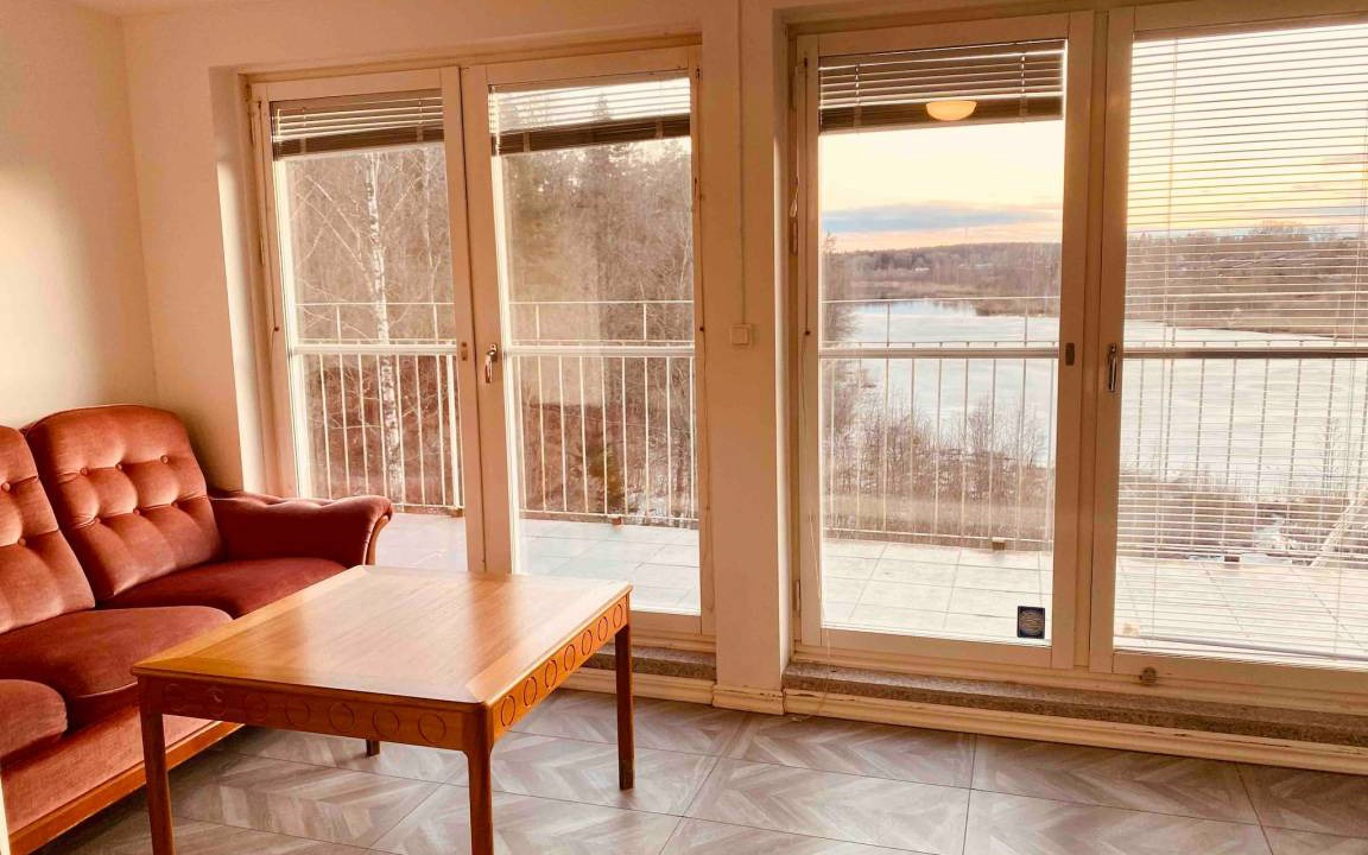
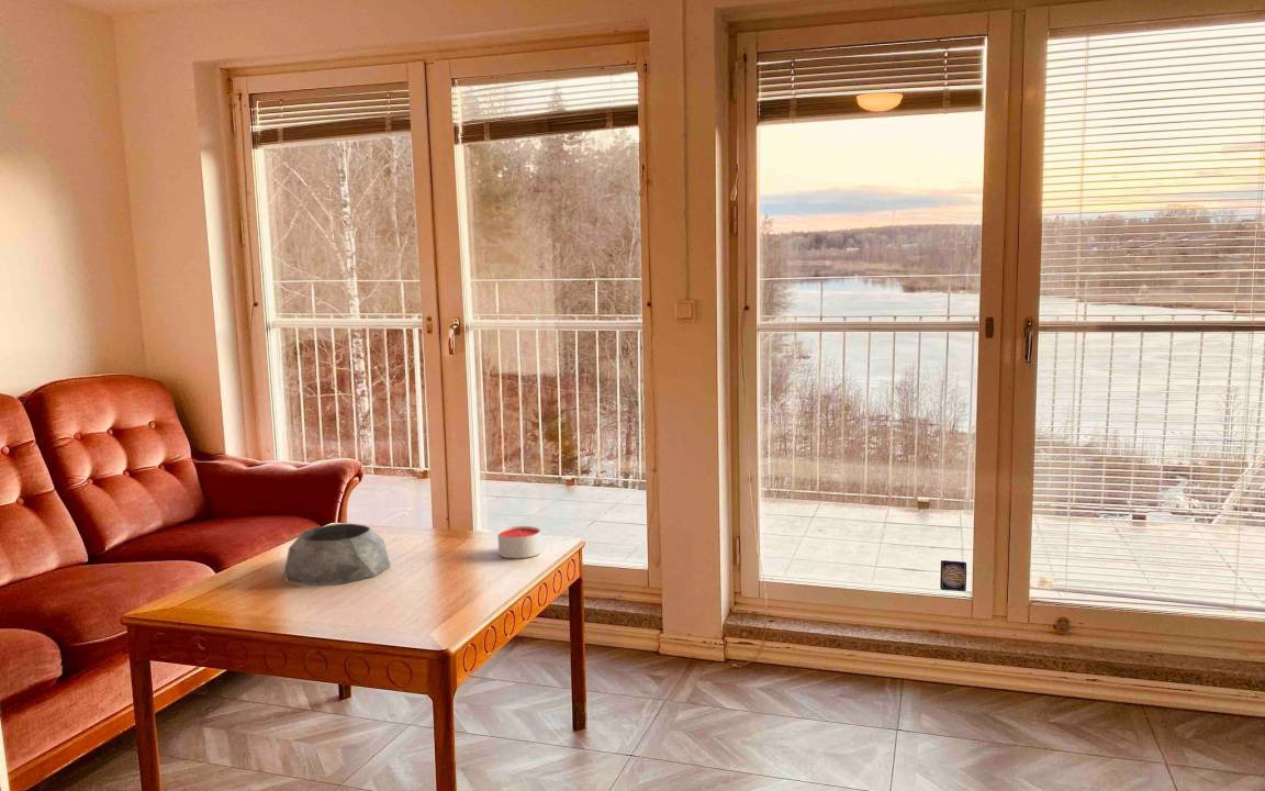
+ candle (519, 541)
+ plant pot (336, 550)
